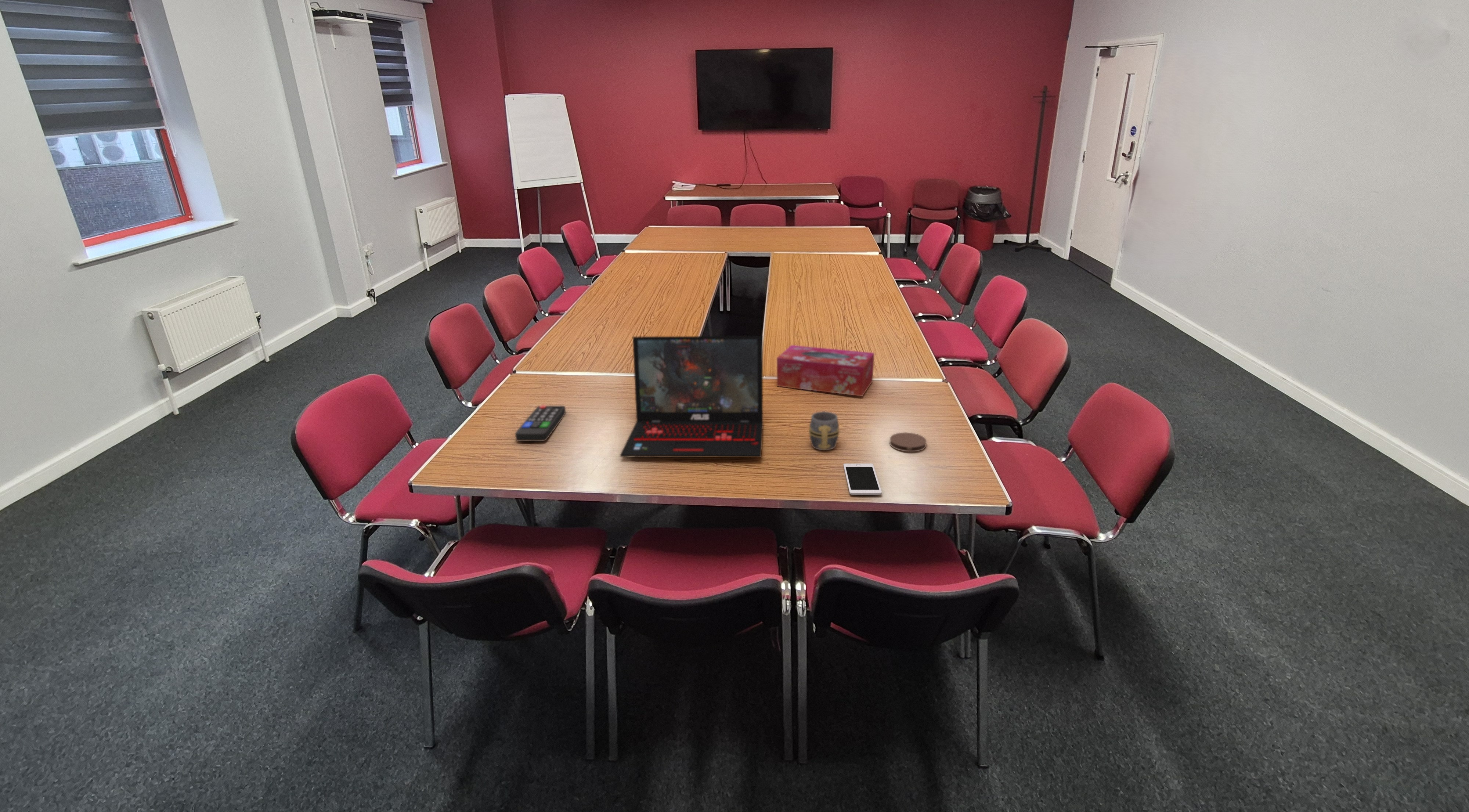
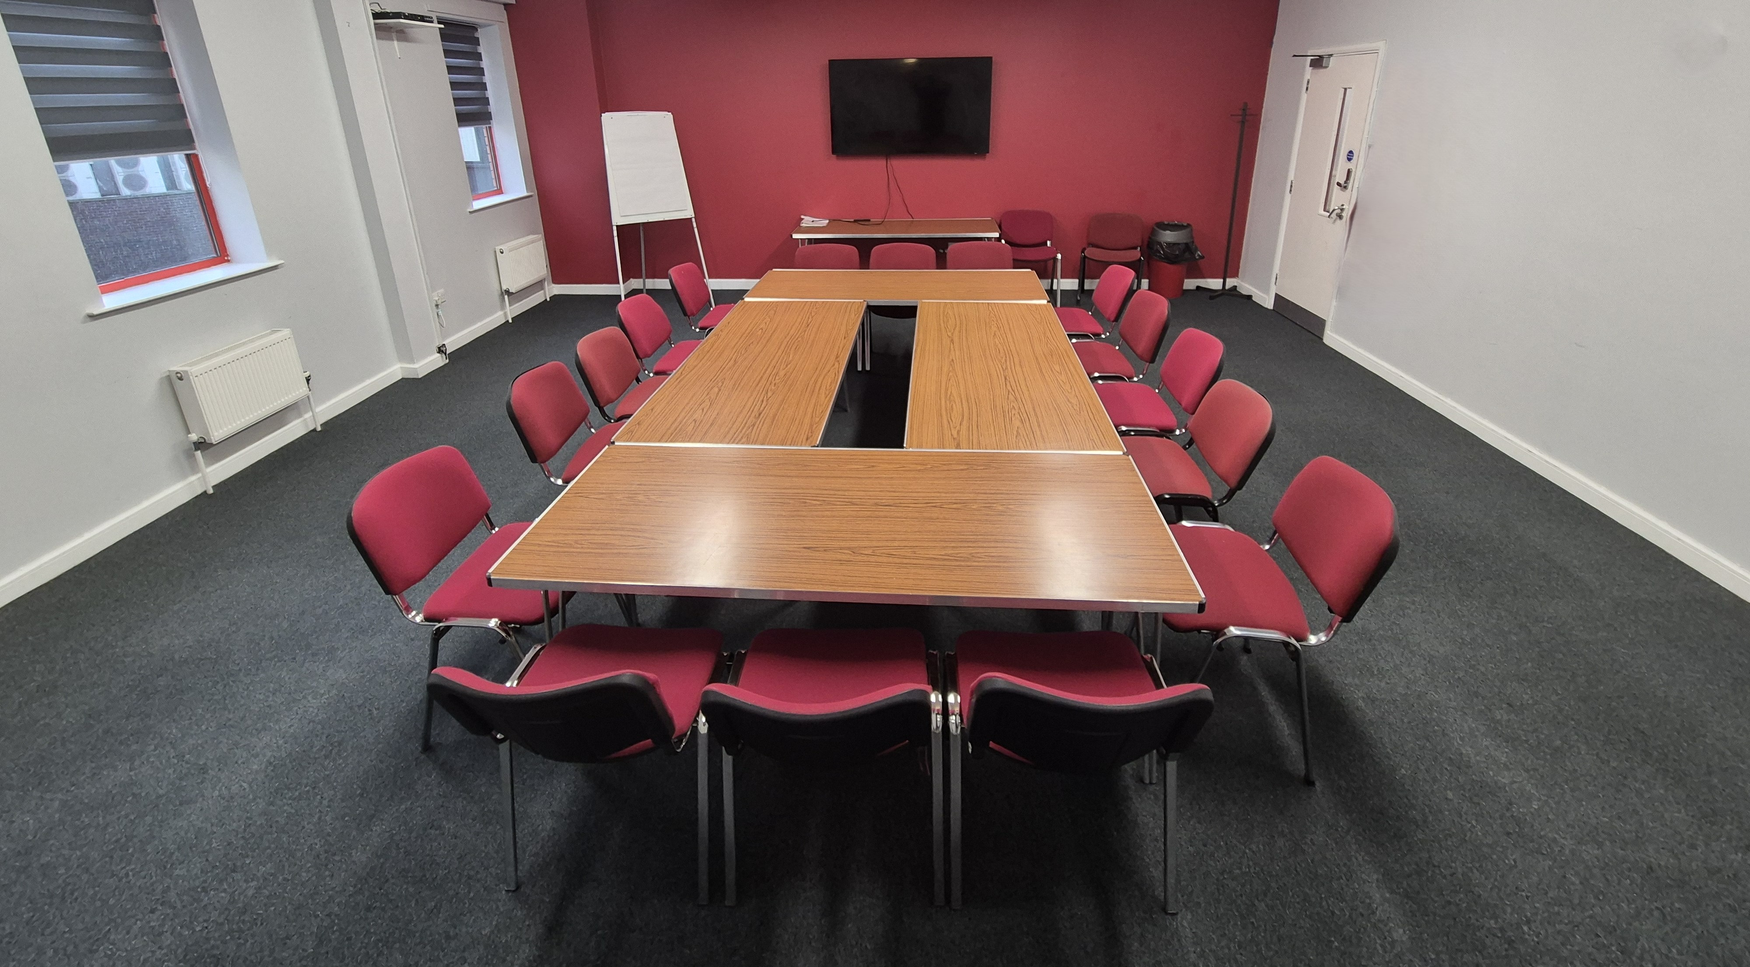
- coaster (908, 442)
- tissue box (825, 369)
- remote control (541, 422)
- mug (824, 429)
- cell phone (862, 478)
- laptop (694, 395)
